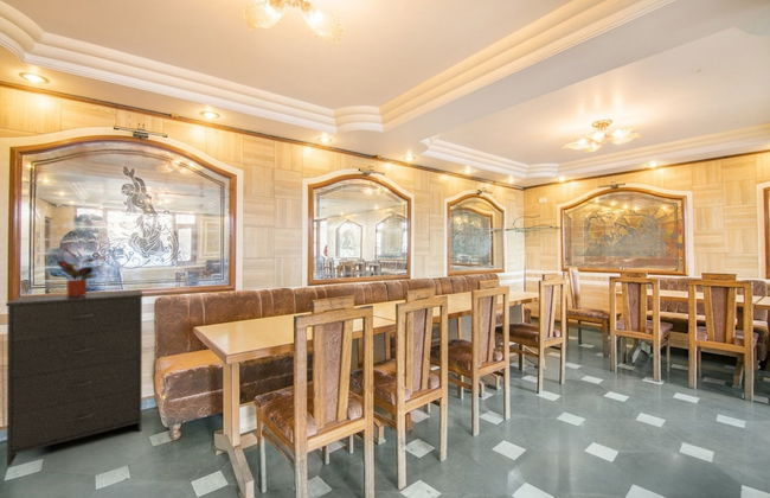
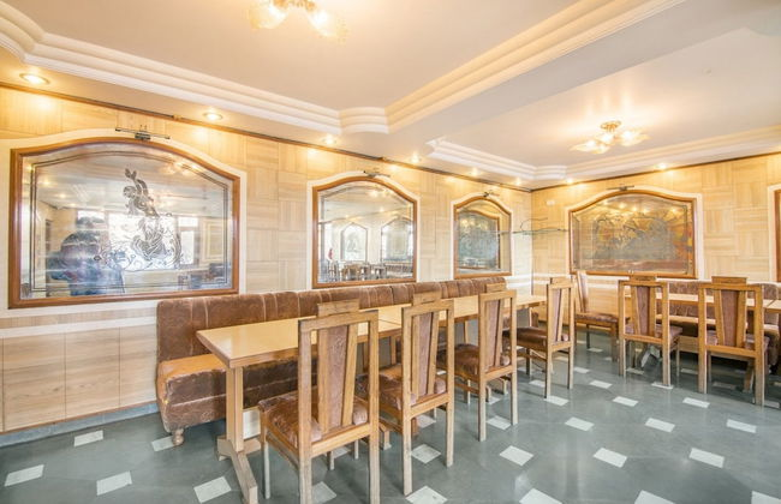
- dresser (82, 365)
- potted plant (83, 270)
